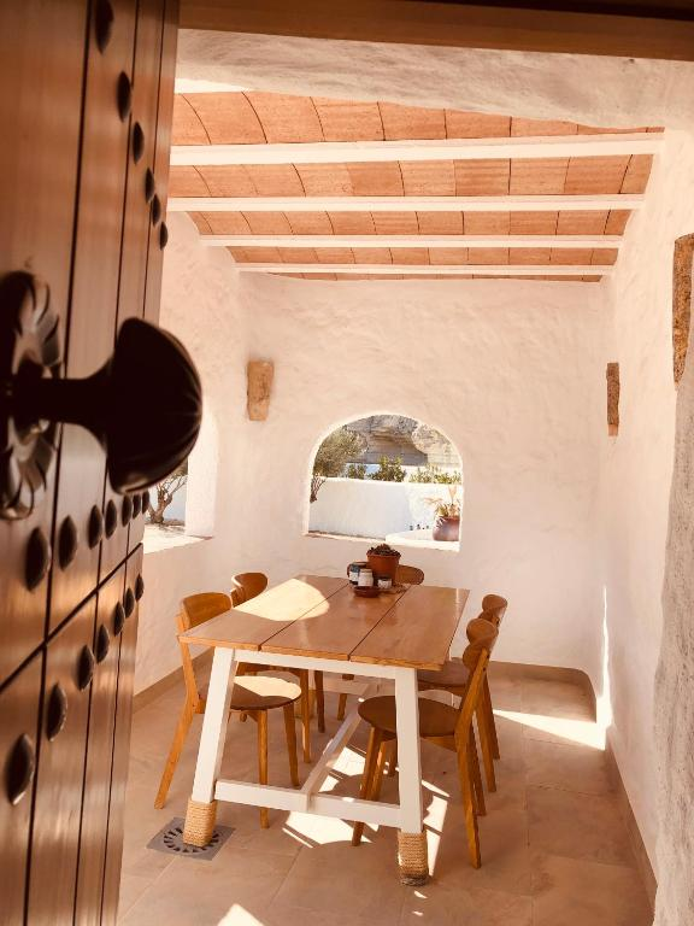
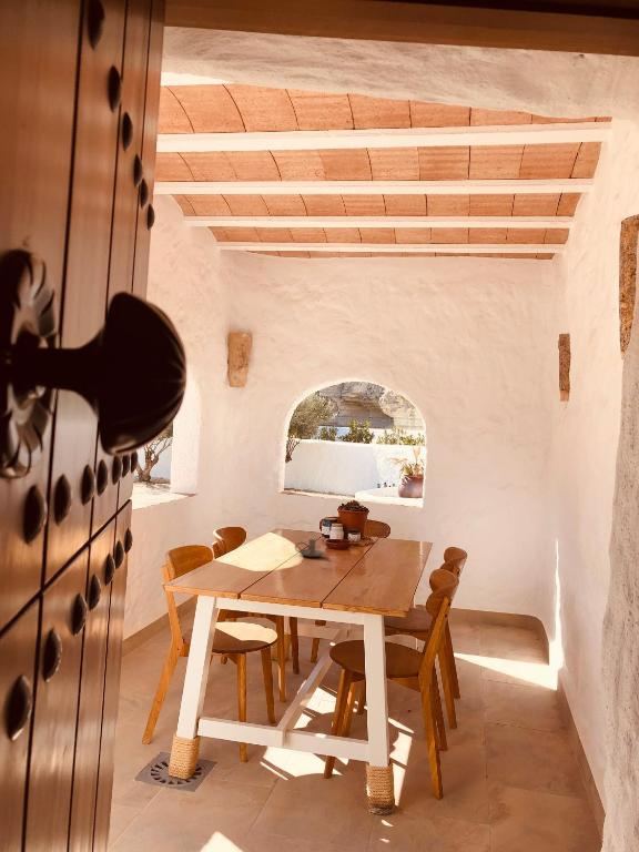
+ candle holder (308, 547)
